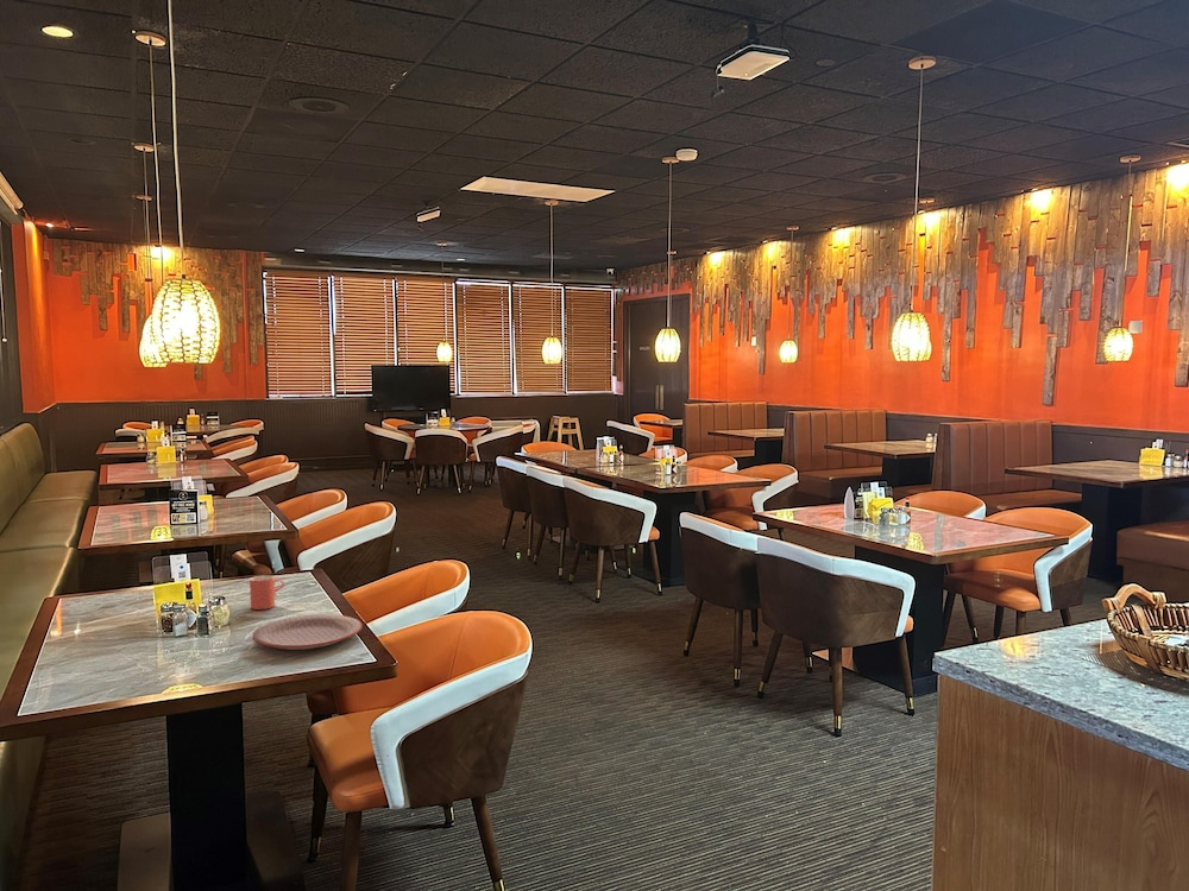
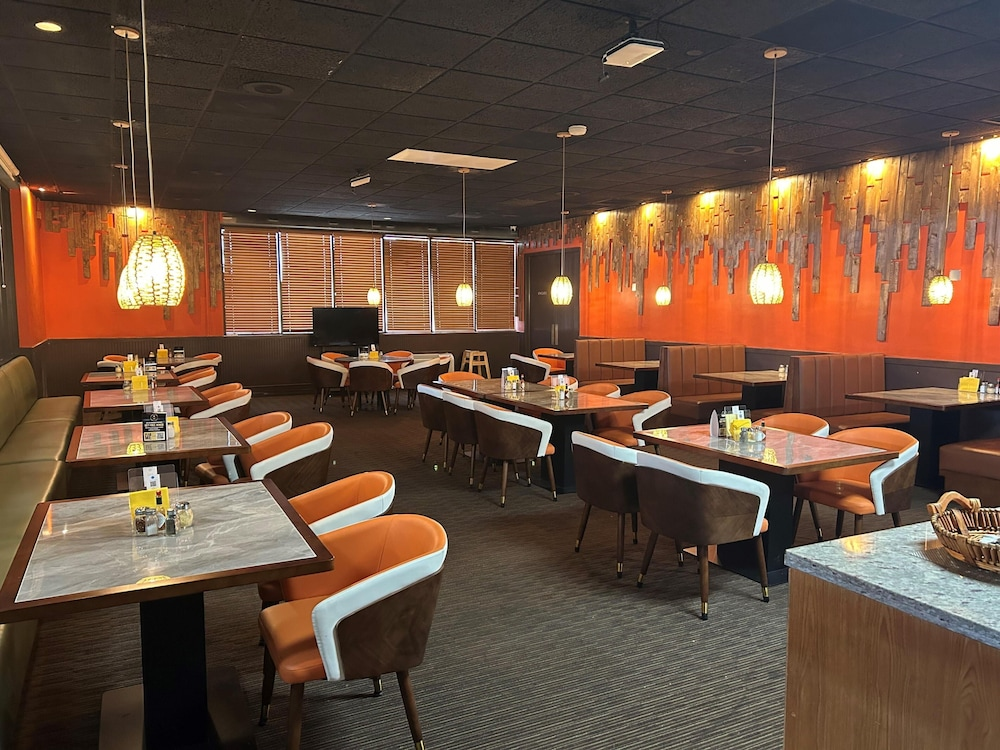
- plate (308, 633)
- cup (268, 590)
